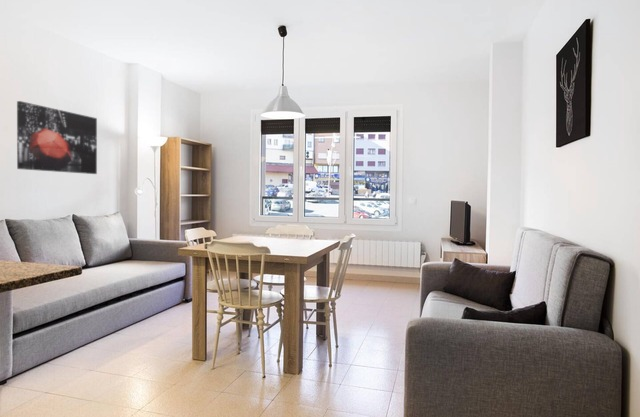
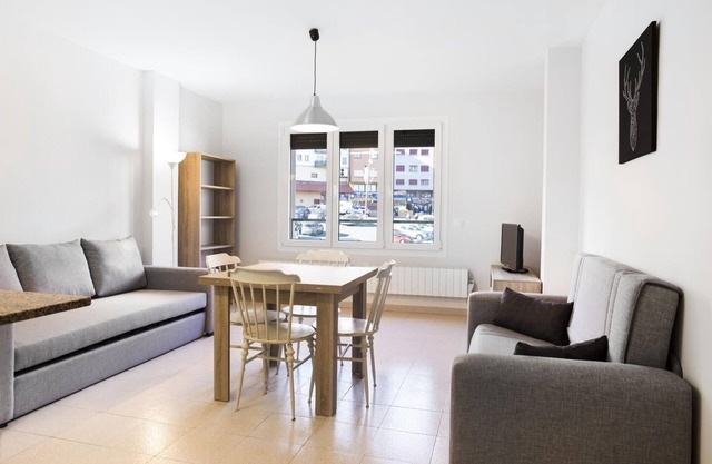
- wall art (60, 141)
